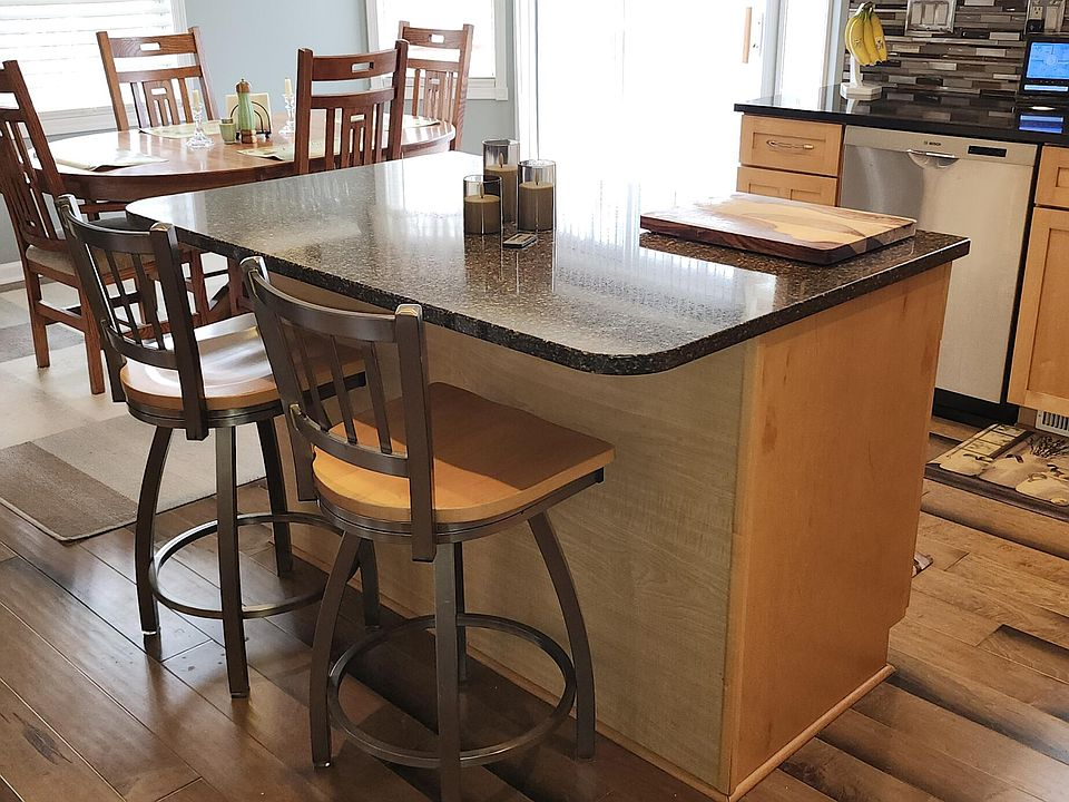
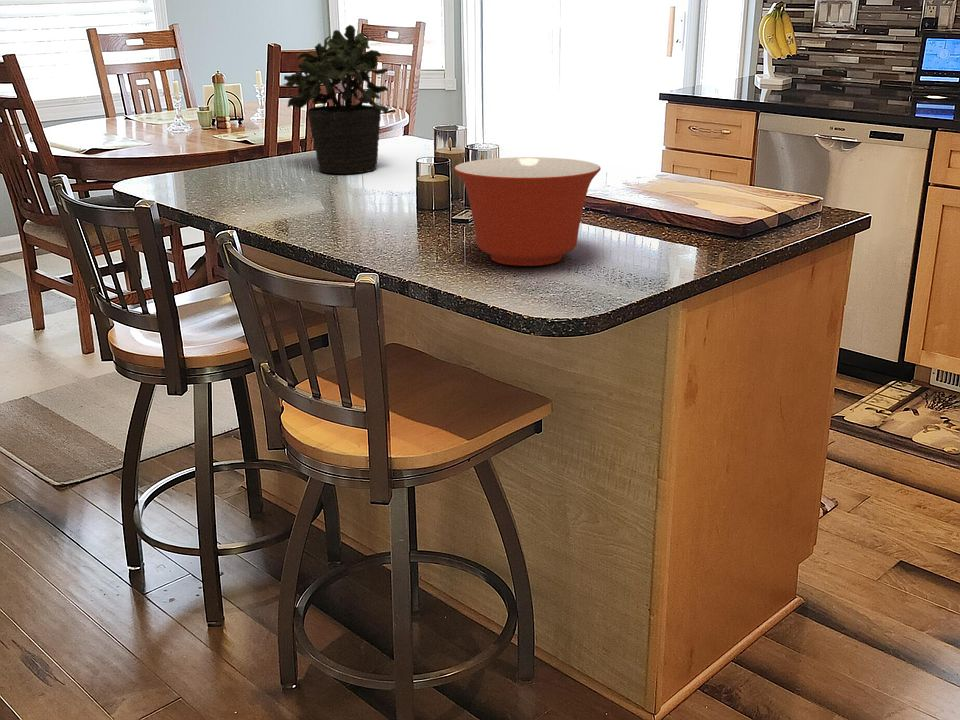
+ potted plant (344, 99)
+ mixing bowl (526, 212)
